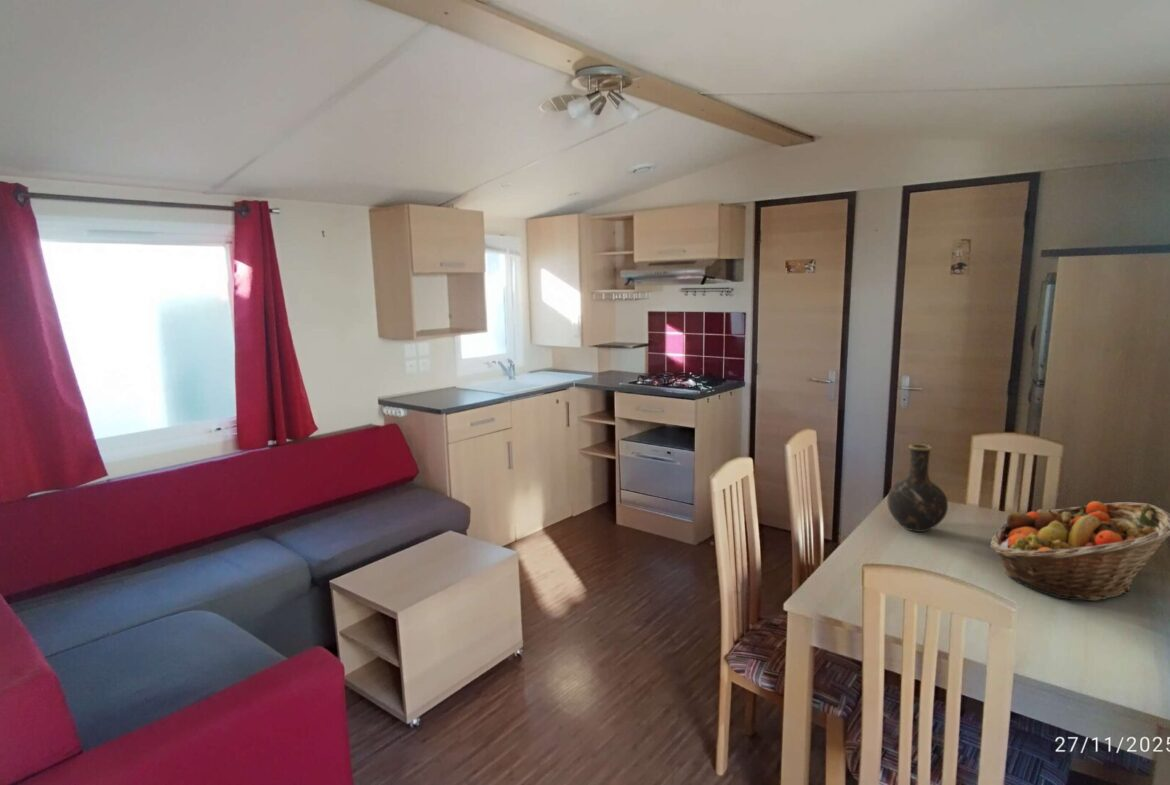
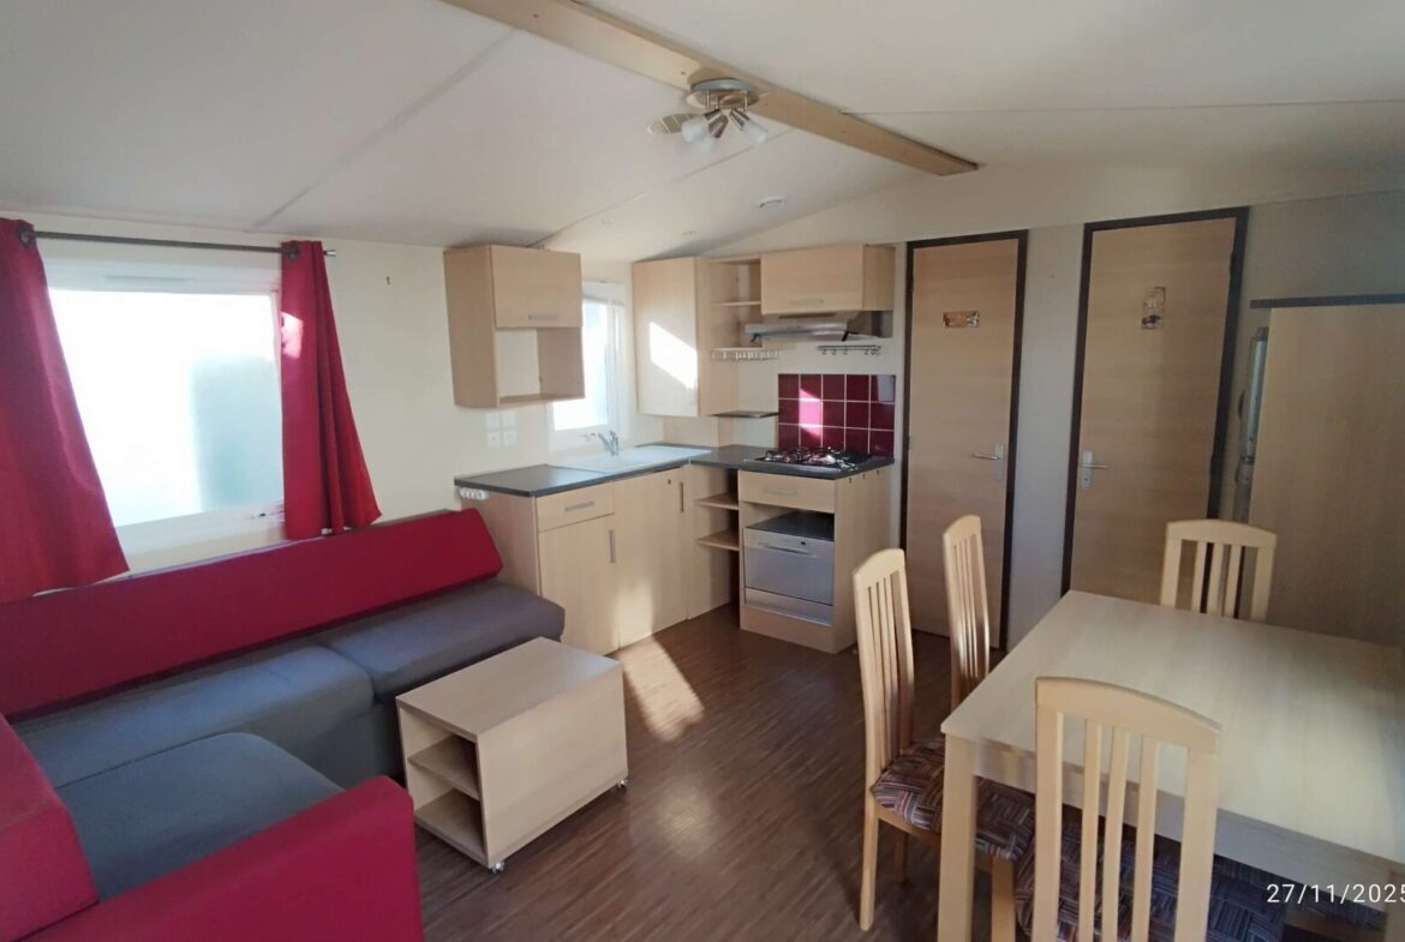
- vase (917, 487)
- fruit basket (1076, 542)
